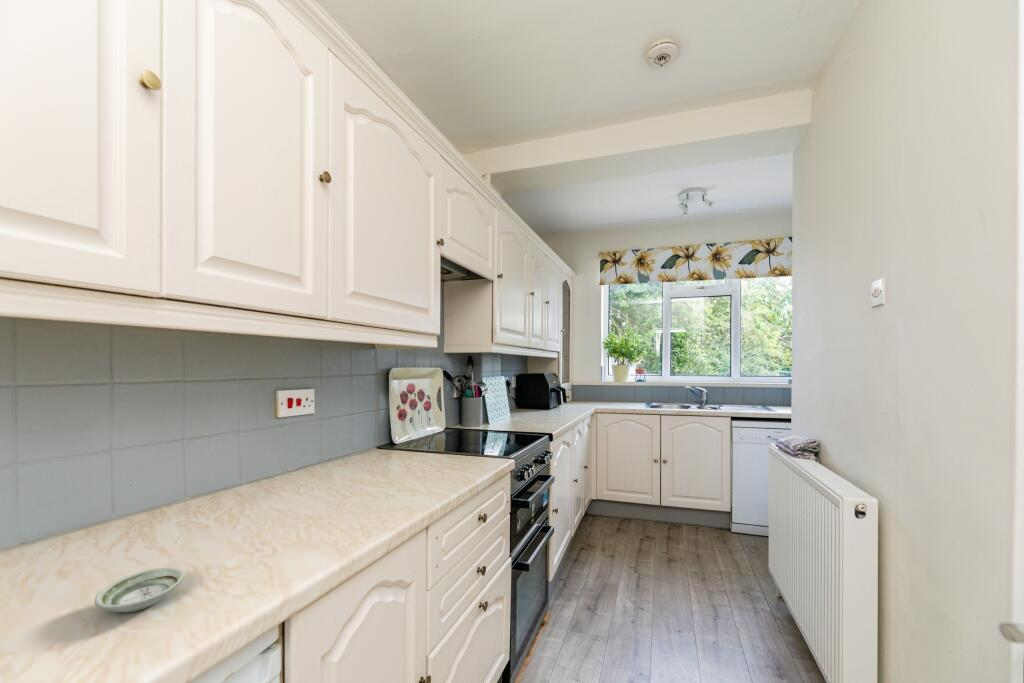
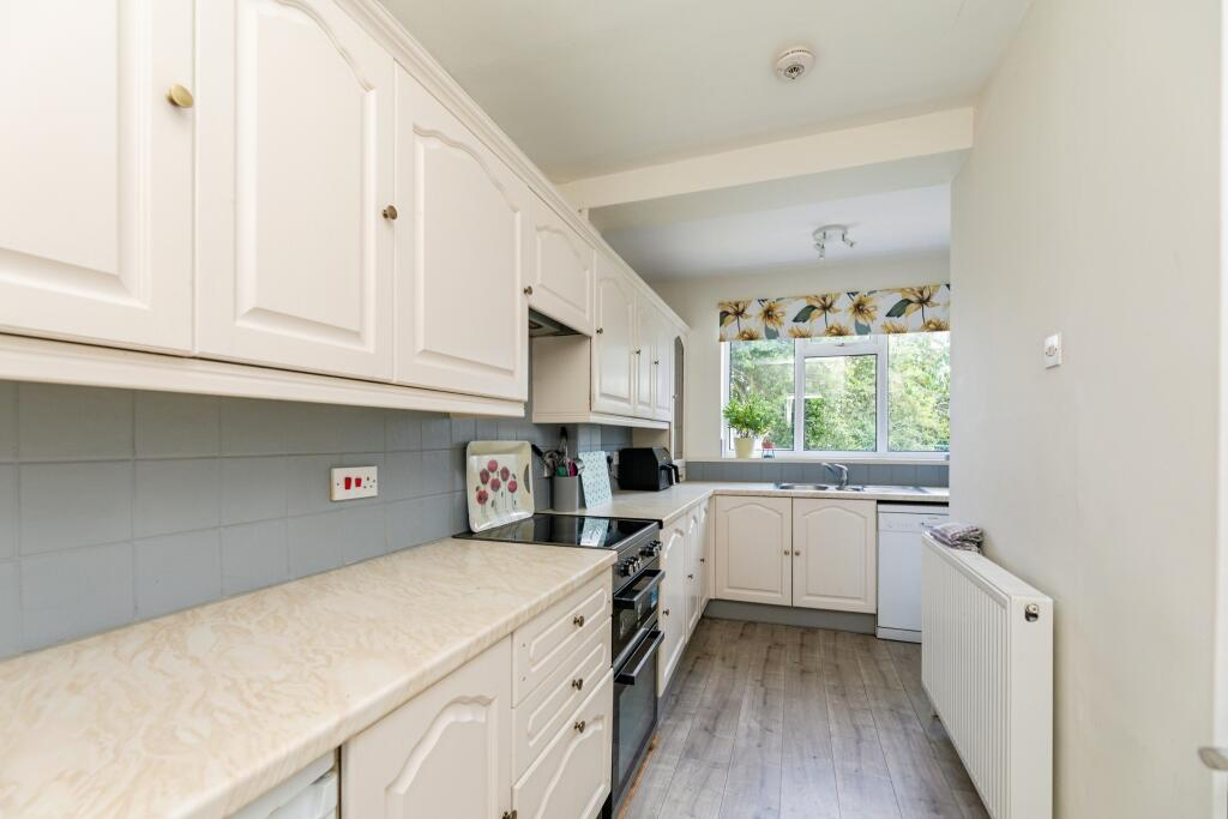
- saucer (141, 593)
